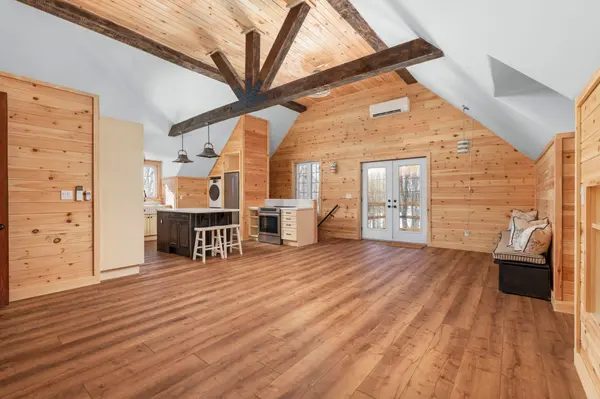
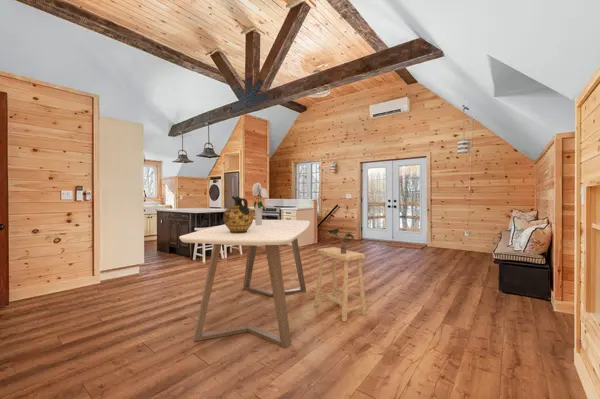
+ stool (336, 280)
+ potted plant (339, 238)
+ dining table (268, 265)
+ ceramic jug (238, 214)
+ bouquet (260, 203)
